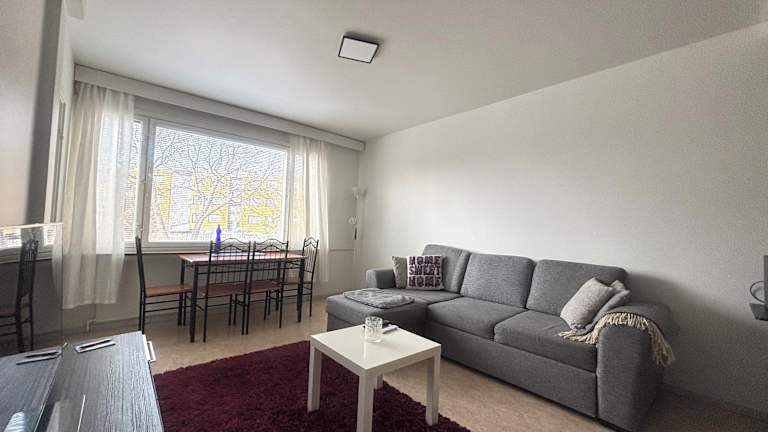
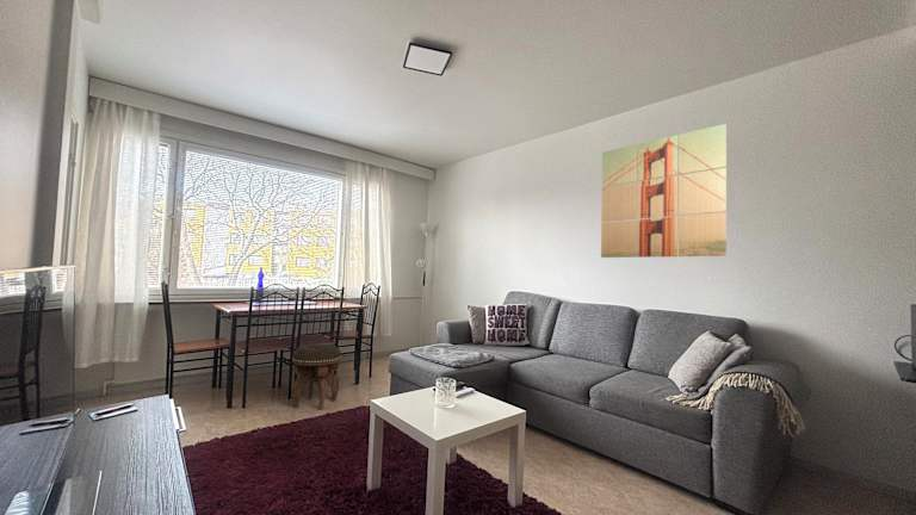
+ wall art (656, 198)
+ footstool (316, 374)
